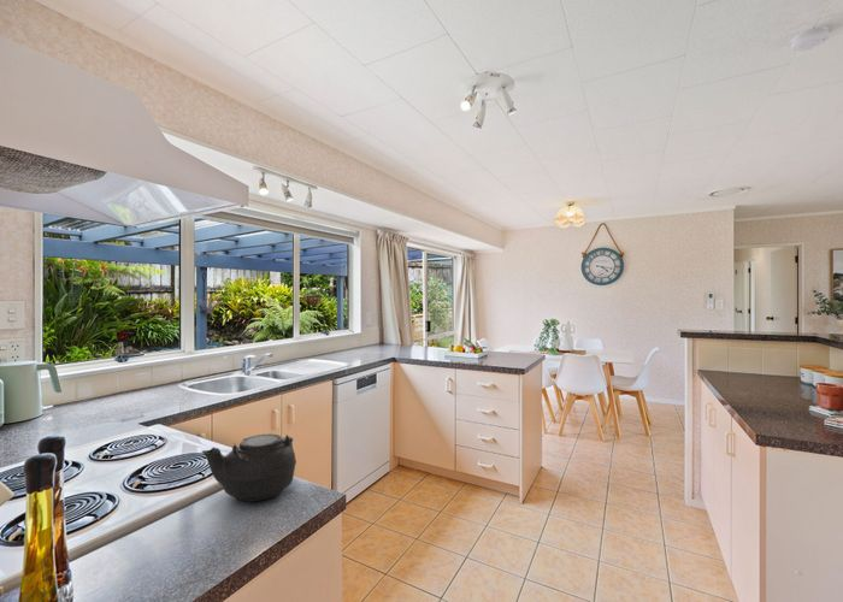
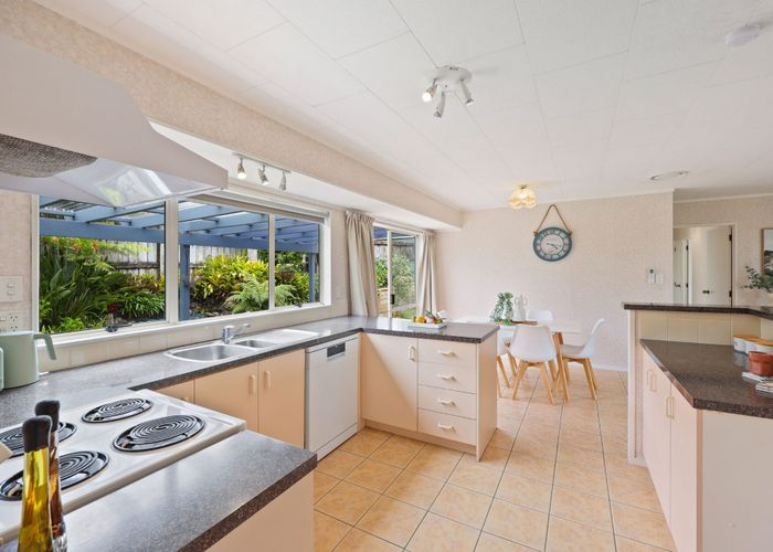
- teapot (252, 467)
